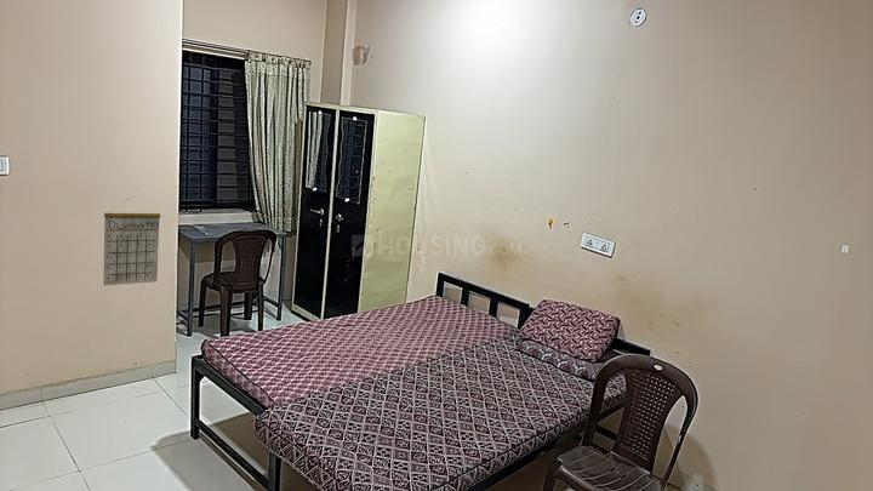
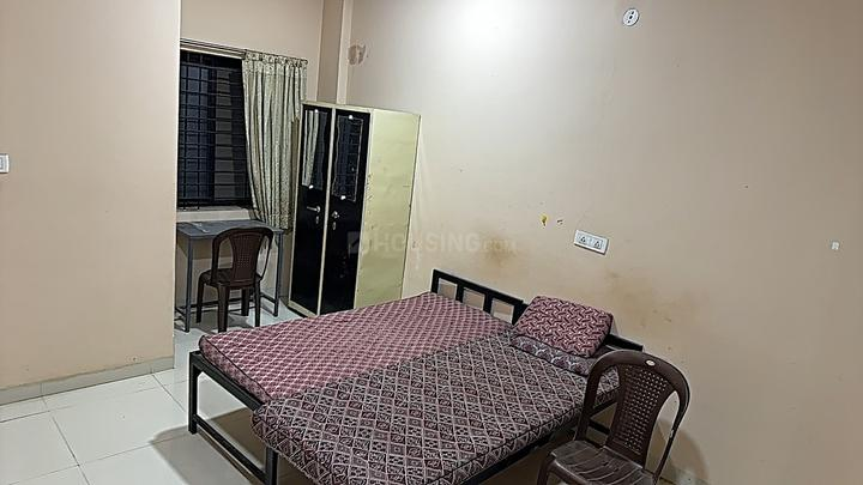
- calendar (132, 240)
